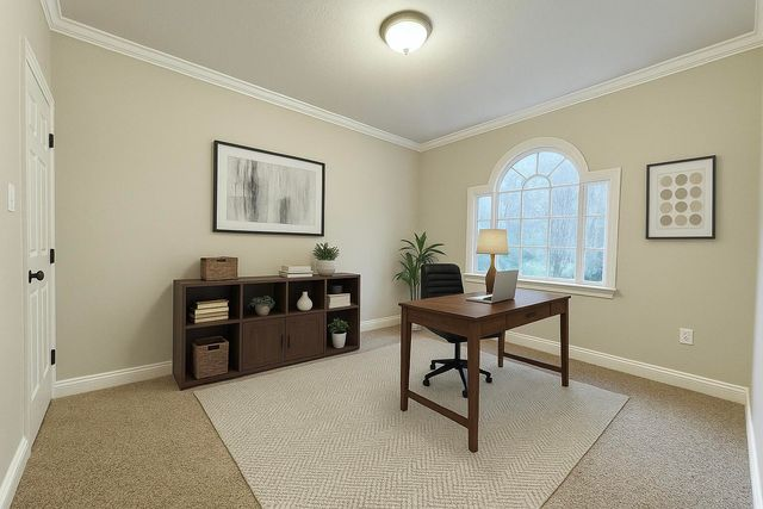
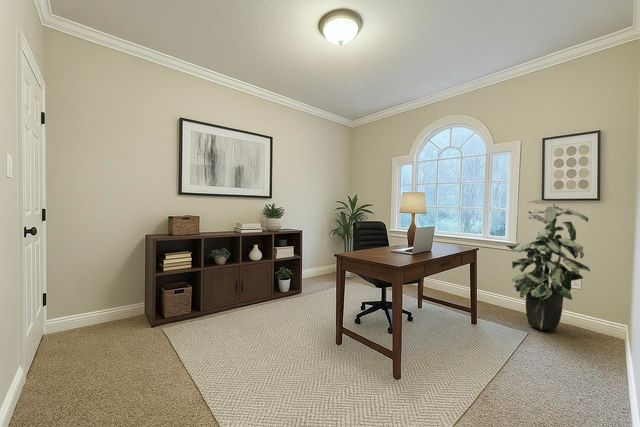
+ indoor plant (543, 263)
